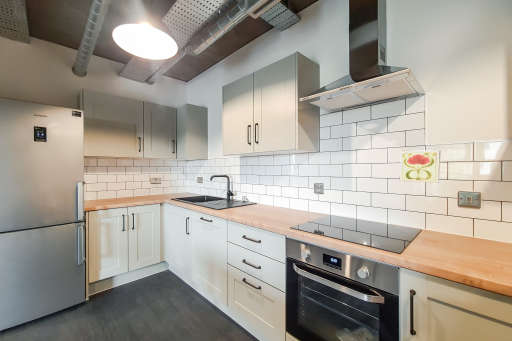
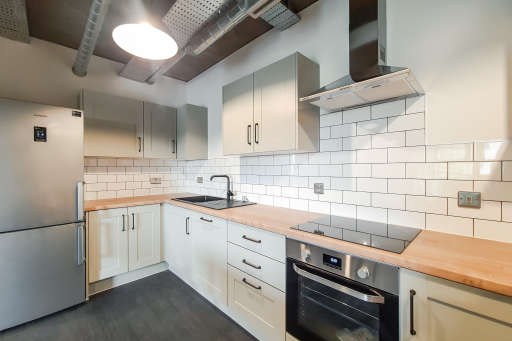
- decorative tile (418, 166)
